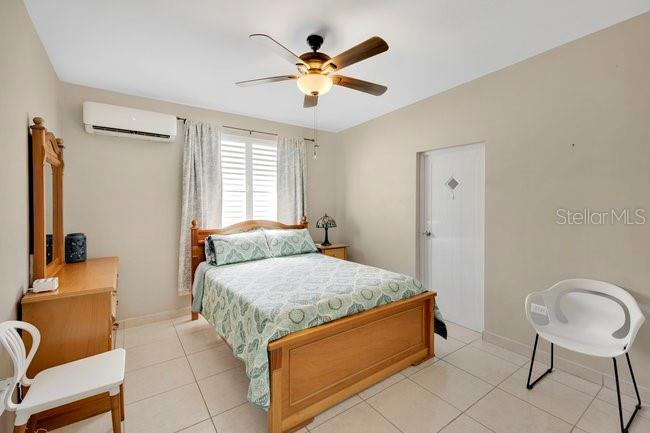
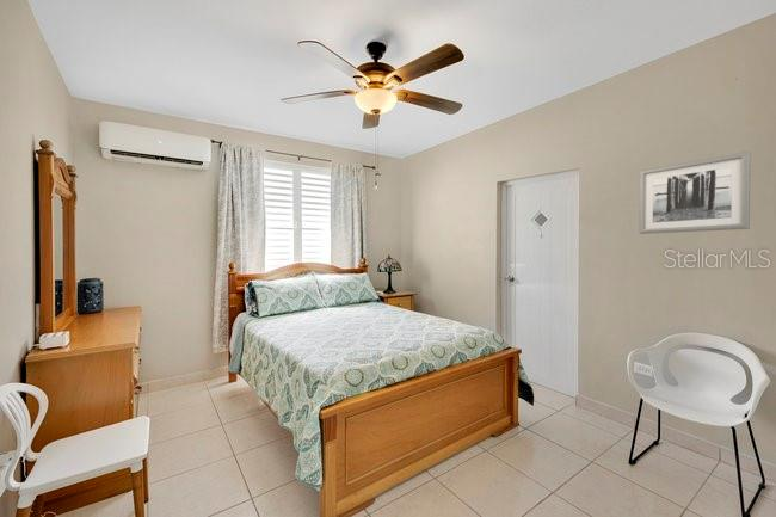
+ wall art (689, 196)
